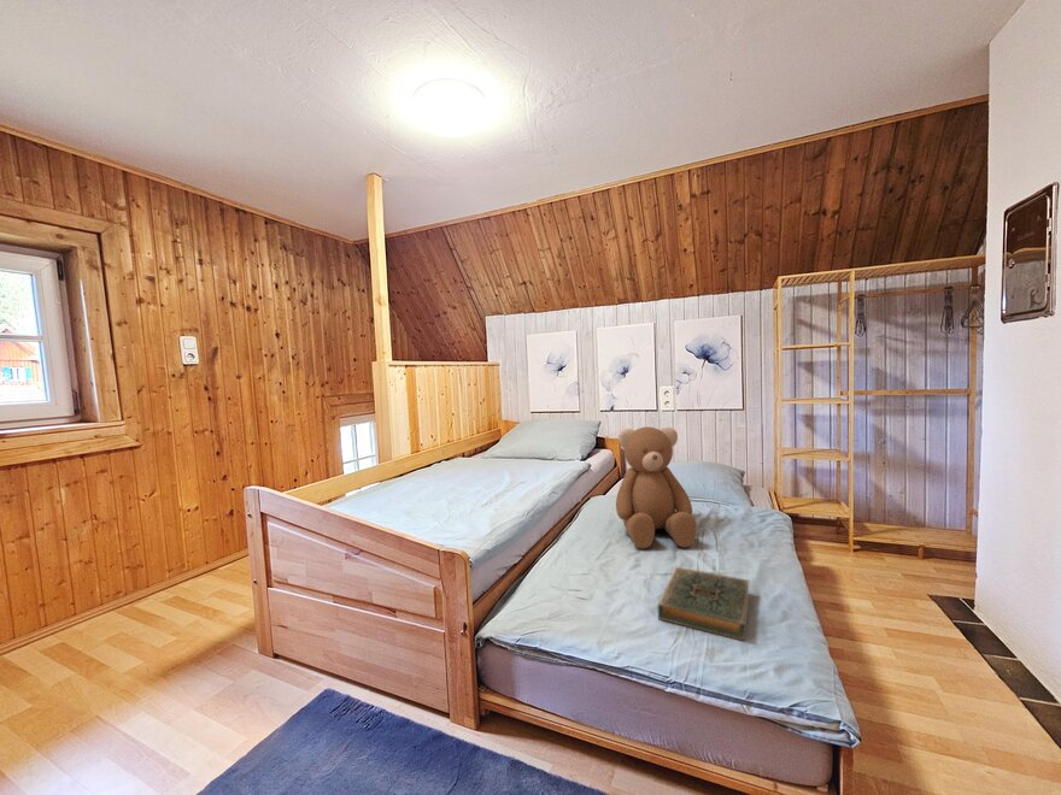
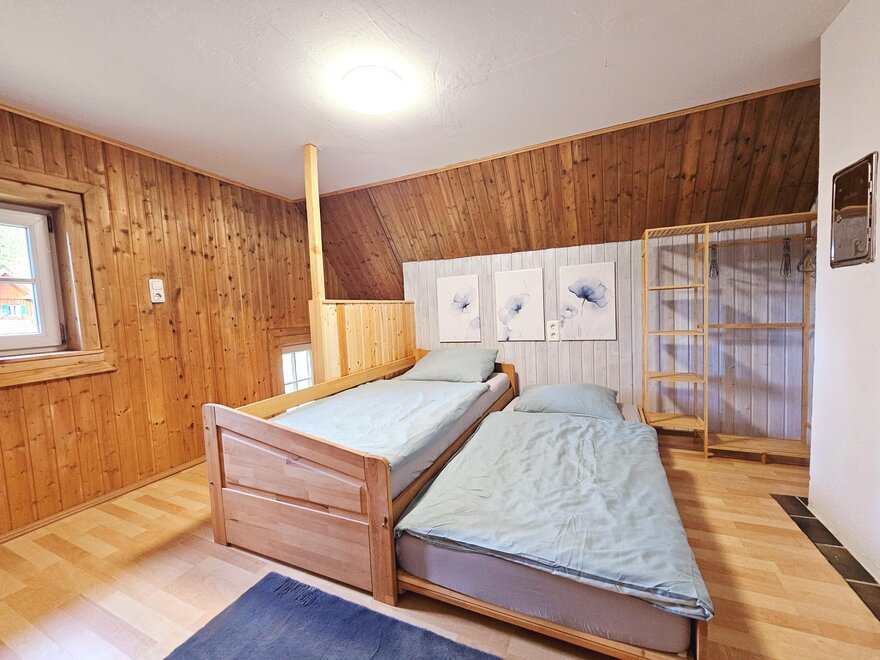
- teddy bear (652, 481)
- hardback book (705, 599)
